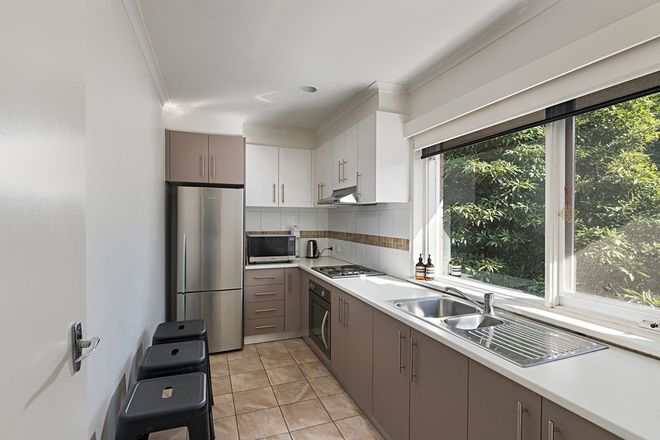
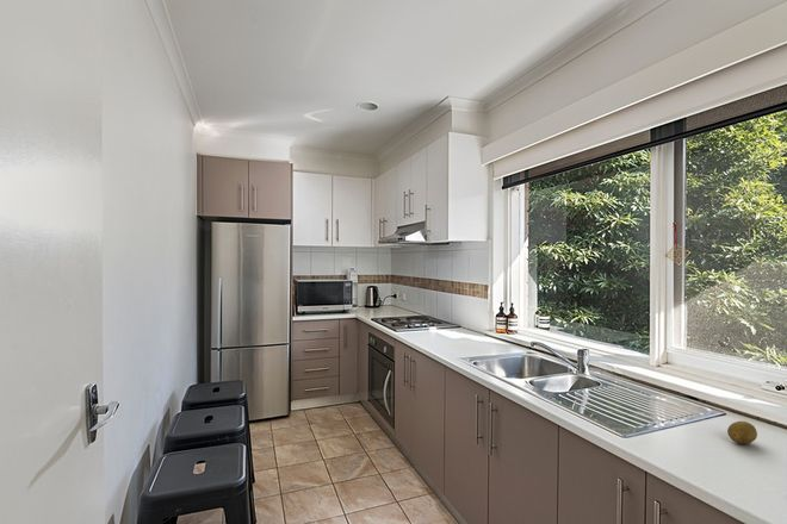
+ fruit (742, 432)
